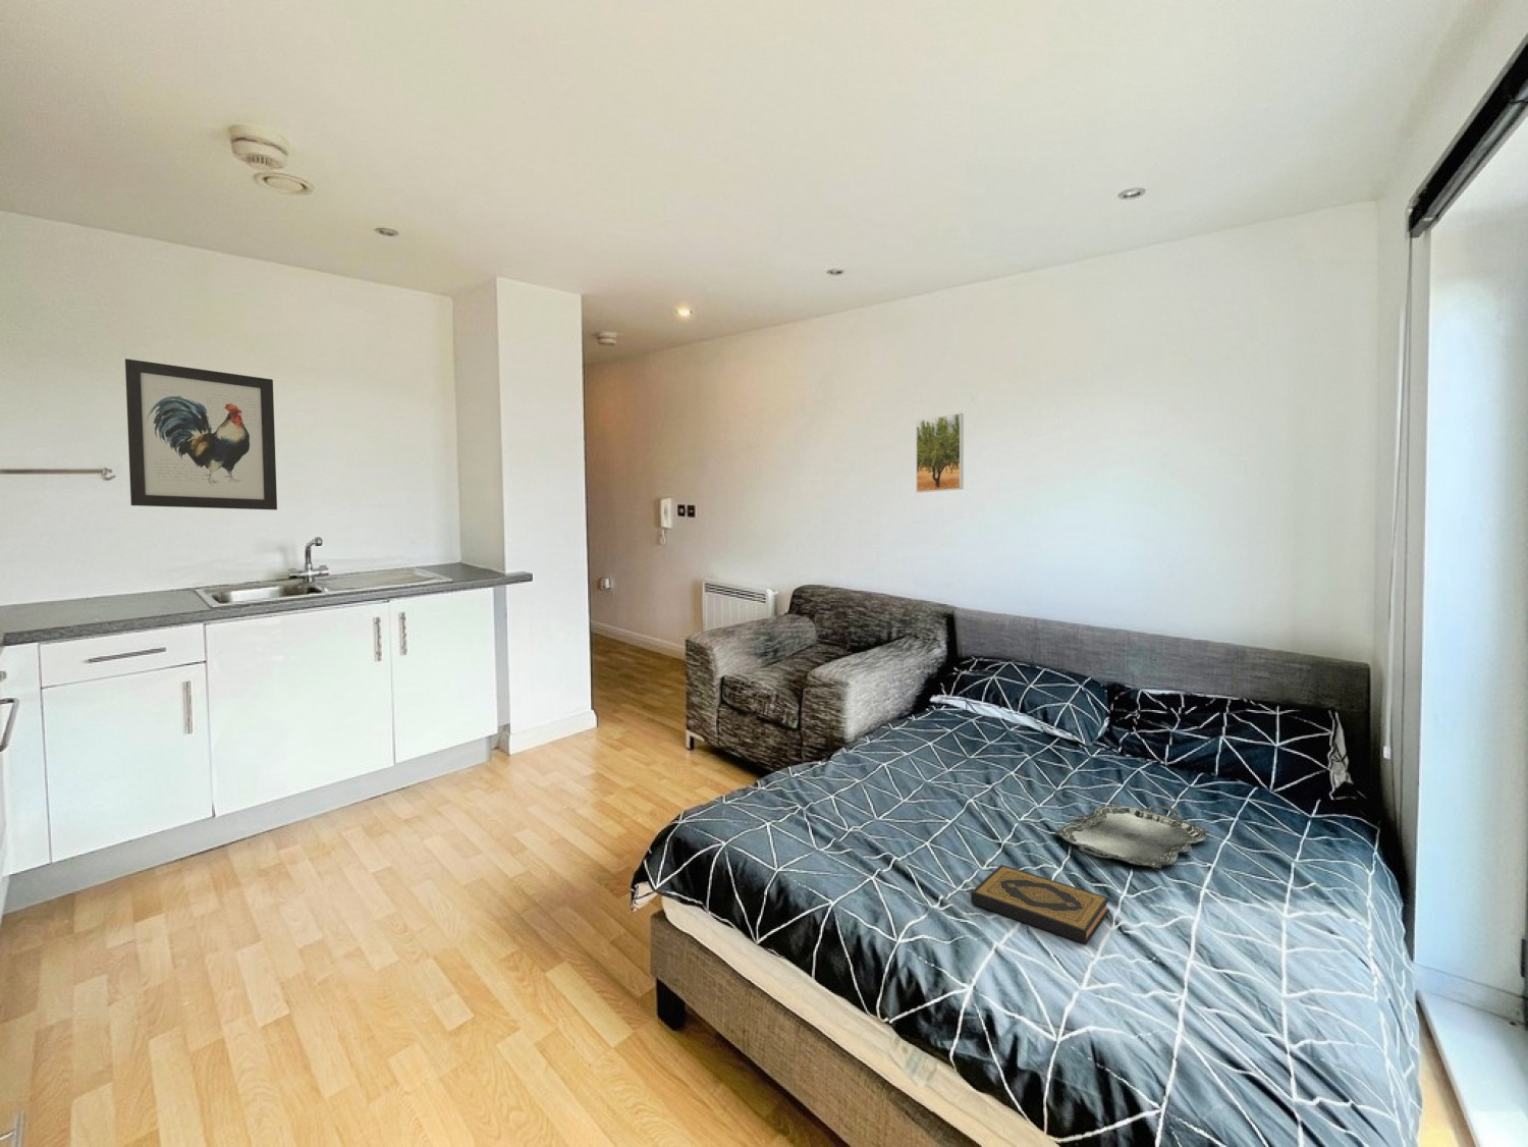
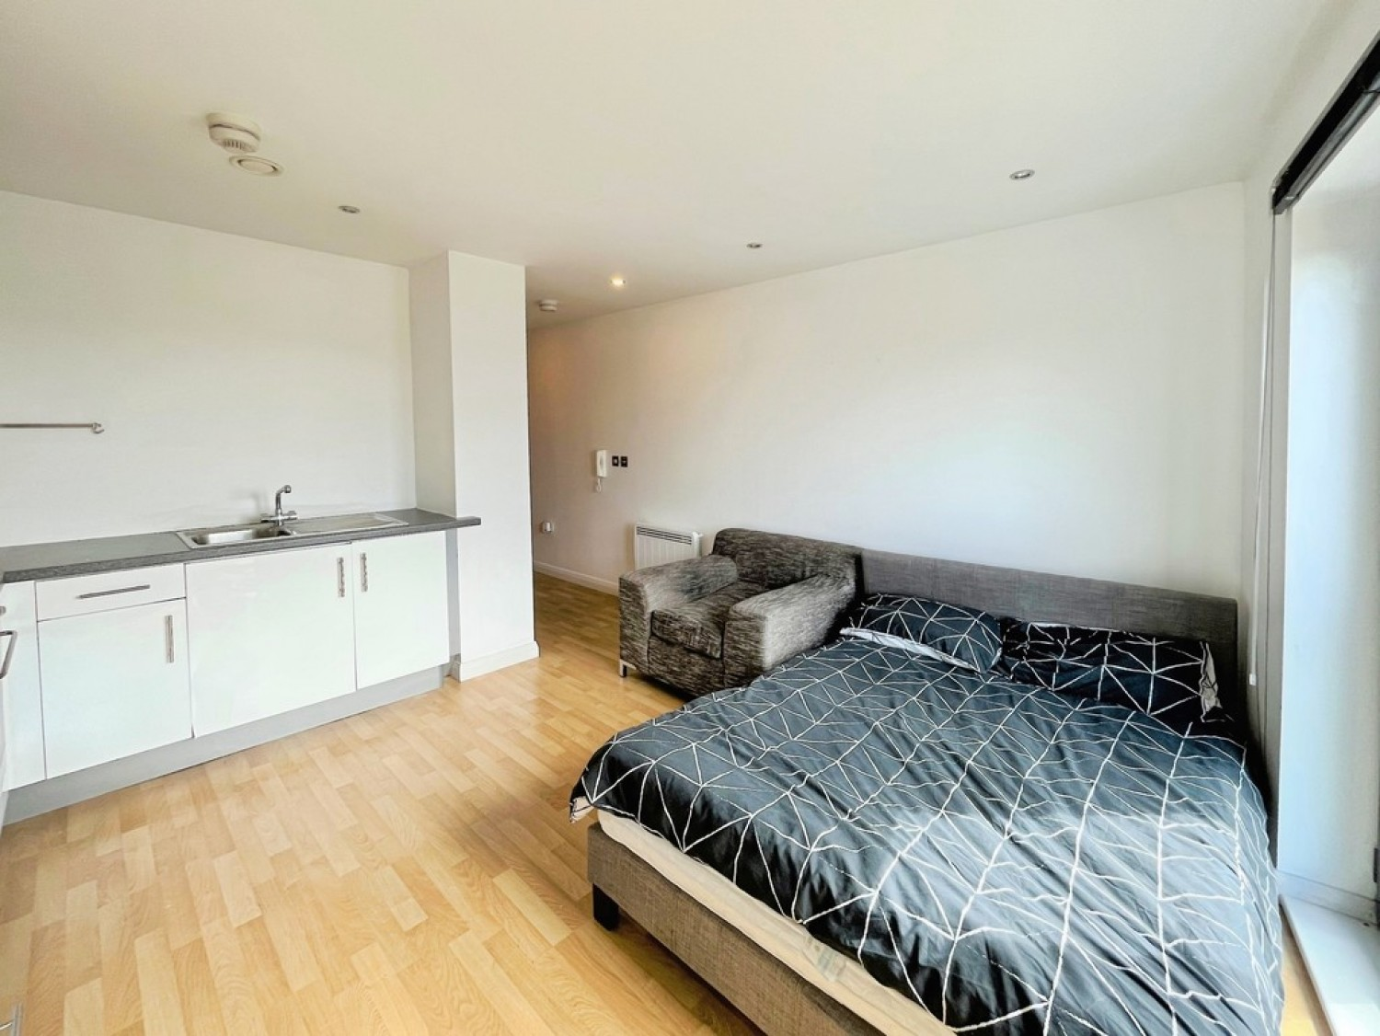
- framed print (939, 453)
- hardback book (1039, 900)
- wall art (205, 439)
- serving tray (1132, 833)
